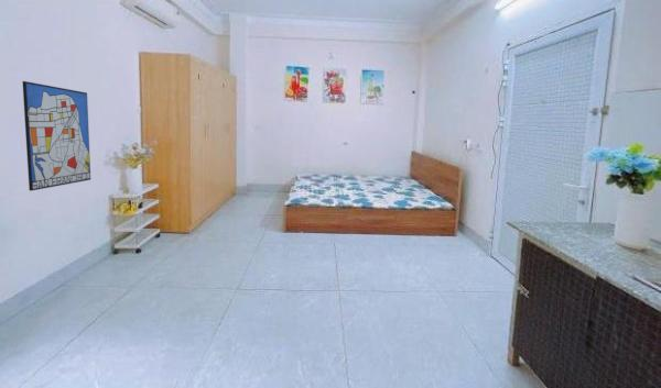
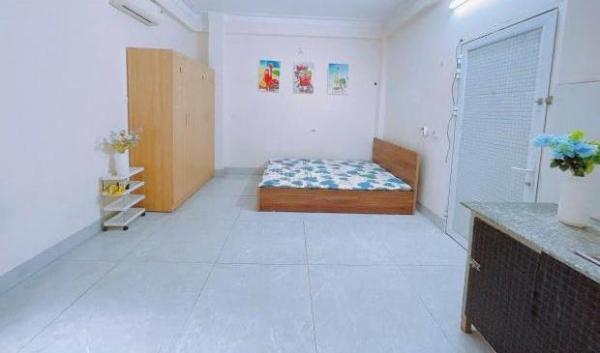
- wall art (61, 136)
